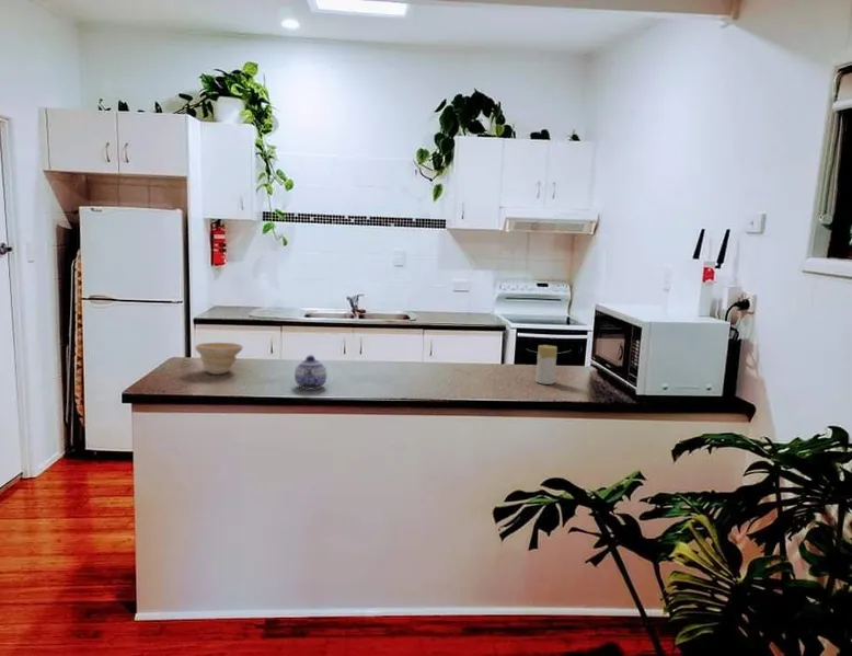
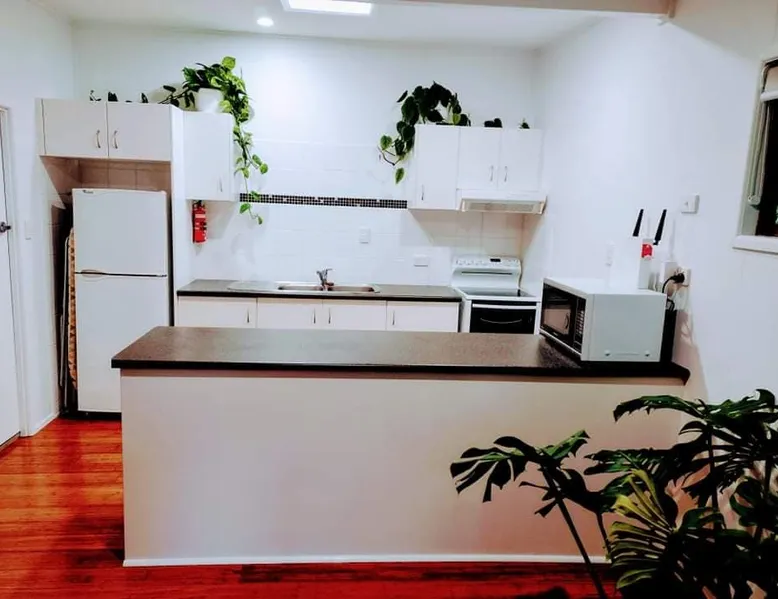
- candle (545, 364)
- teapot (310, 371)
- bowl (219, 358)
